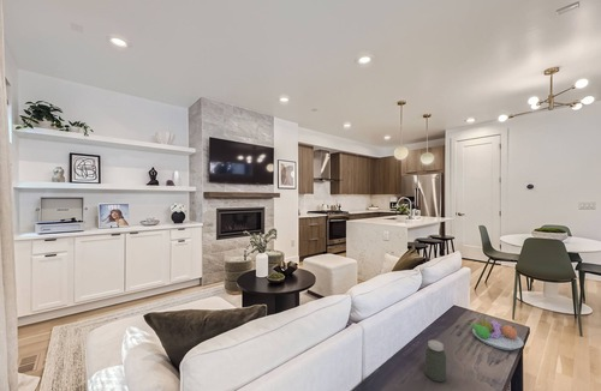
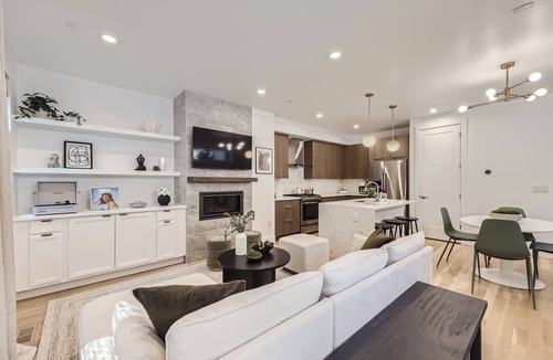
- jar (435, 360)
- fruit bowl (494, 331)
